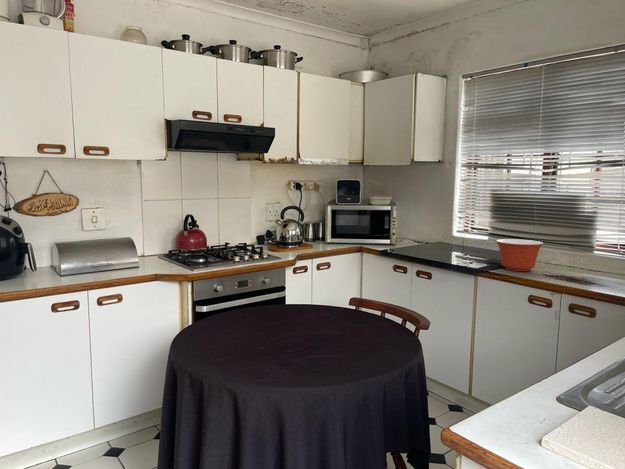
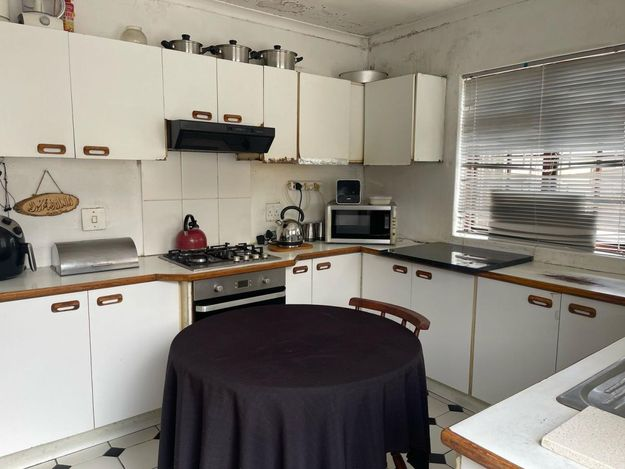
- mixing bowl (518, 255)
